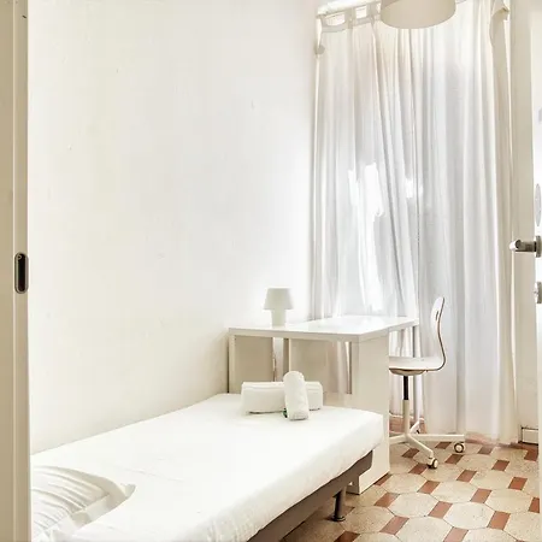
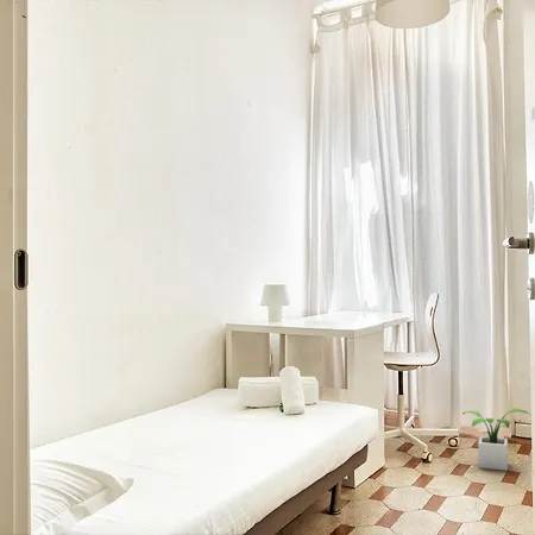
+ potted plant (497, 438)
